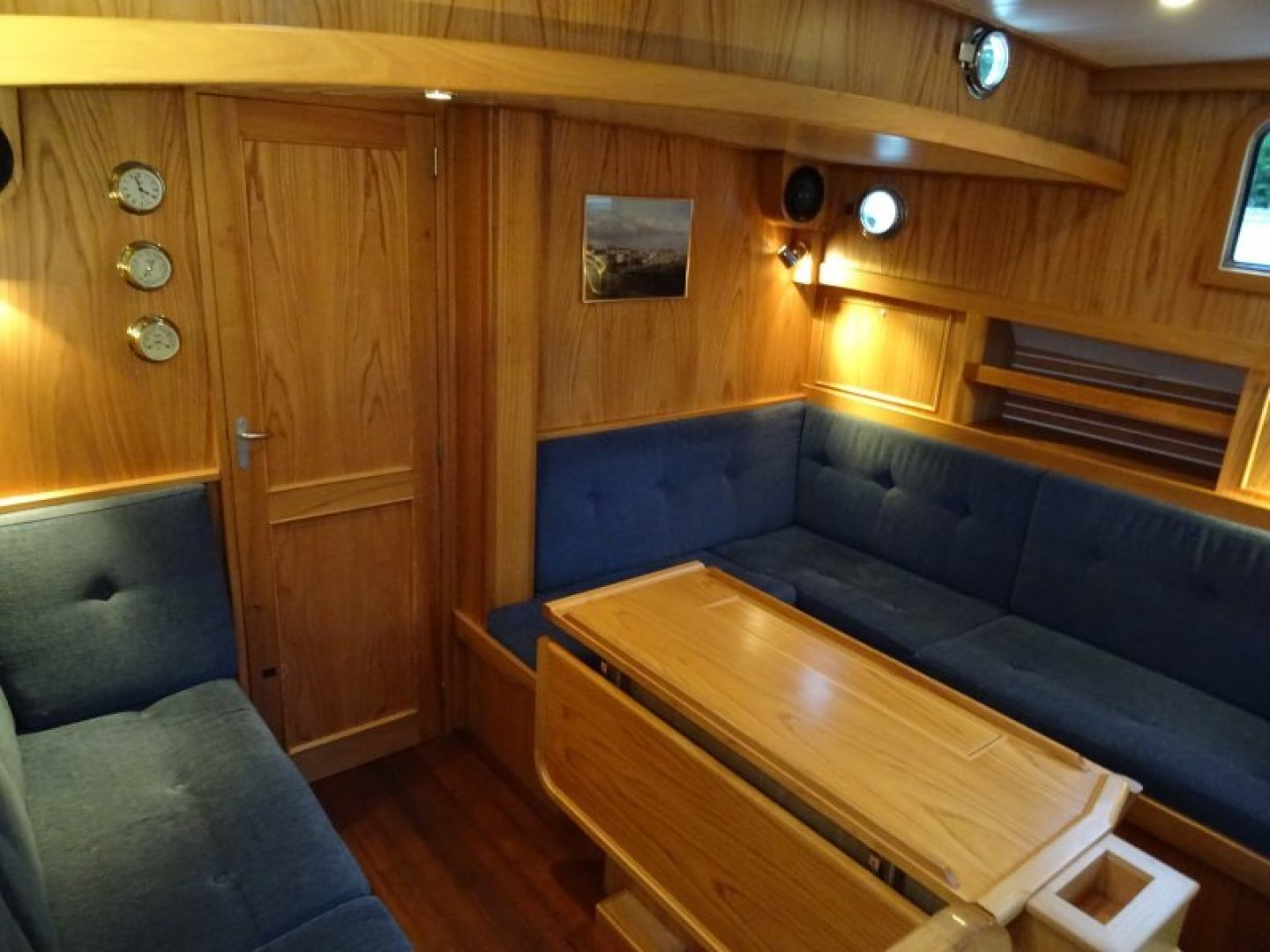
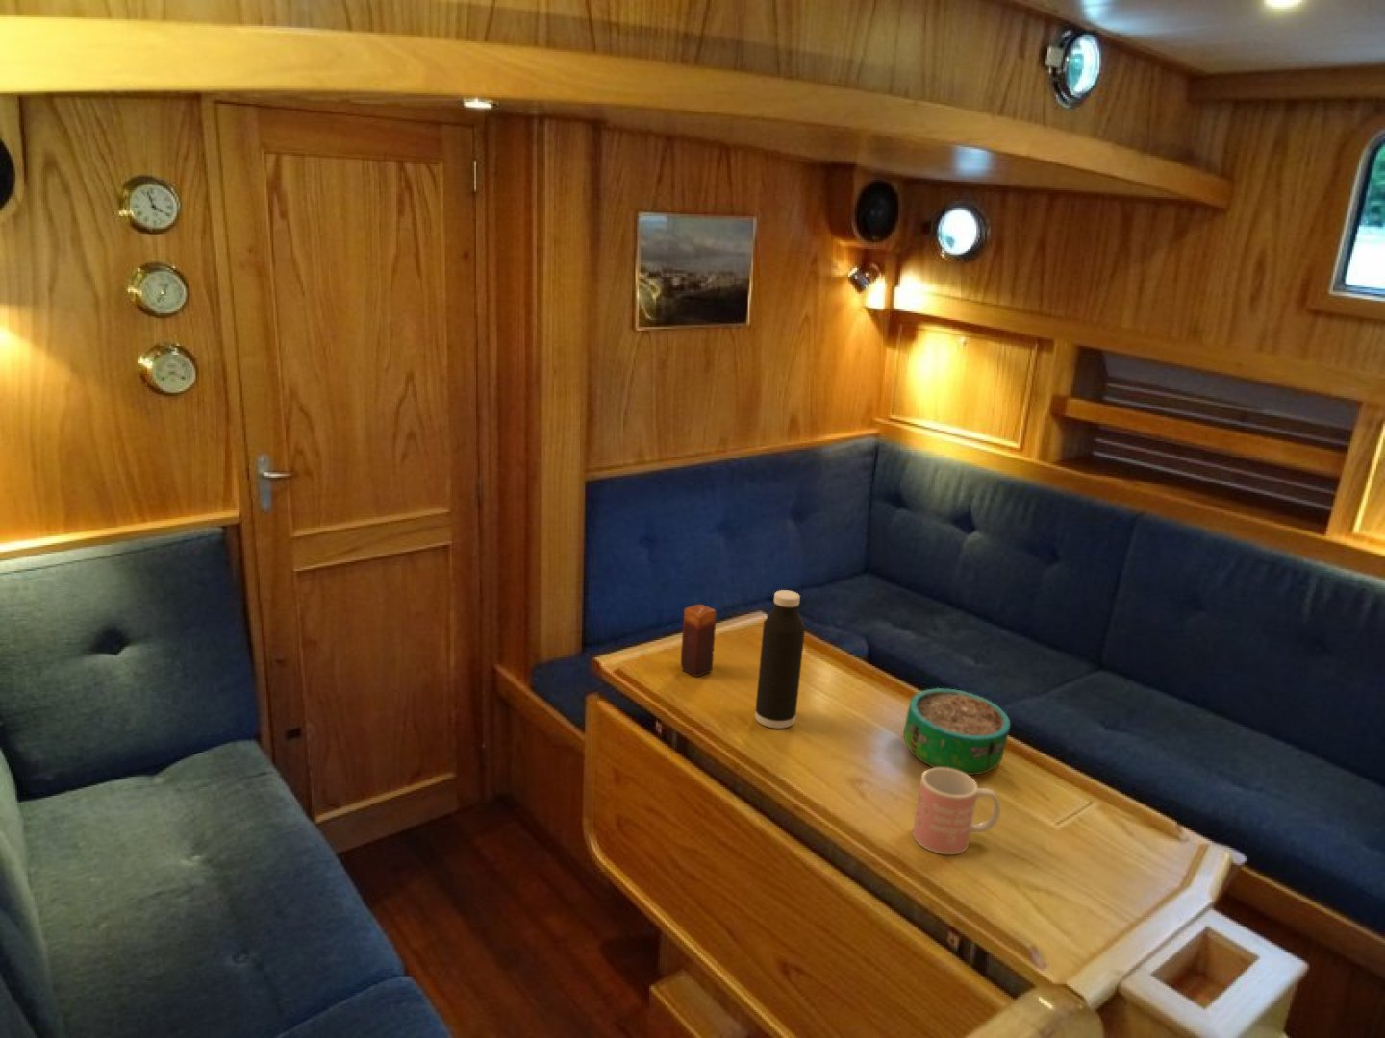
+ decorative bowl (955, 732)
+ water bottle (780, 657)
+ candle (697, 639)
+ mug (954, 810)
